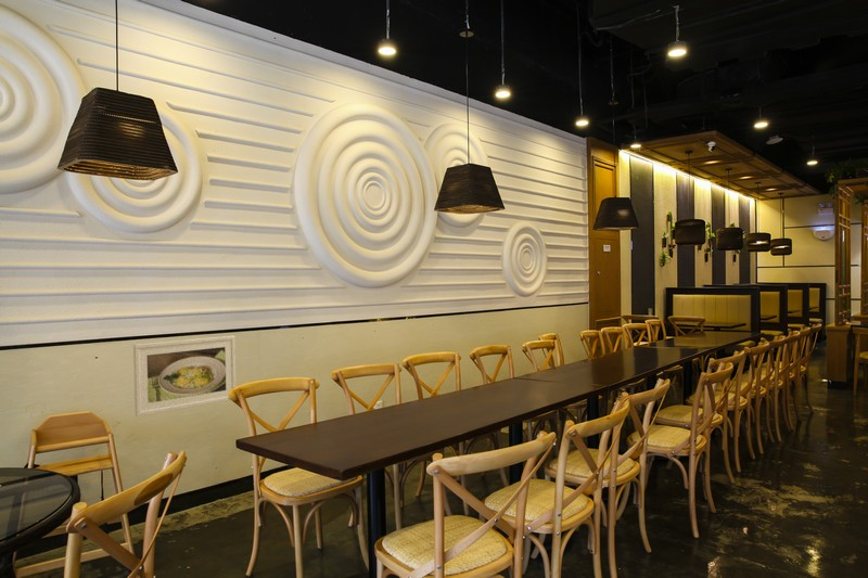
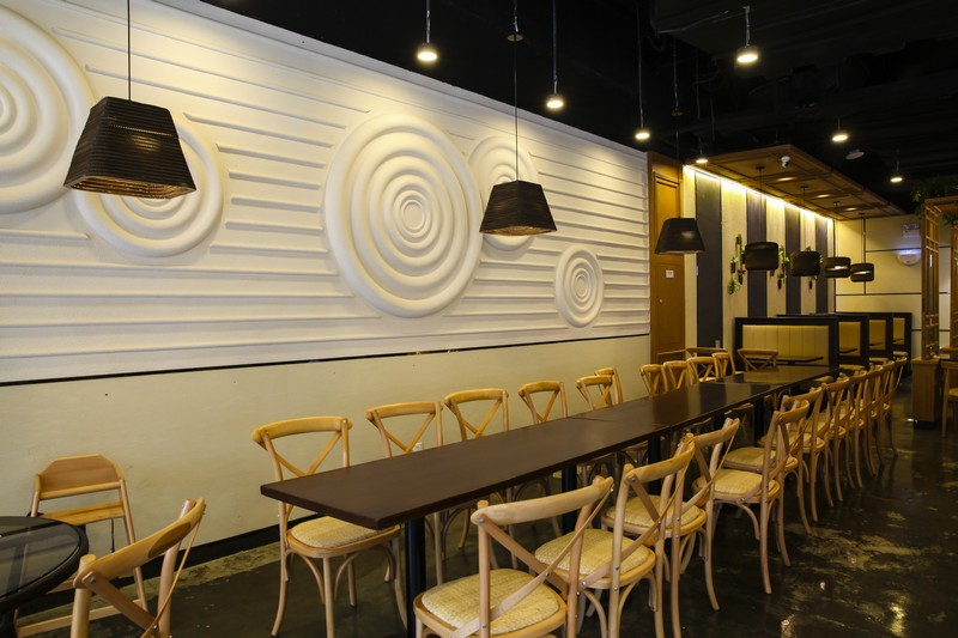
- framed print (188, 373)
